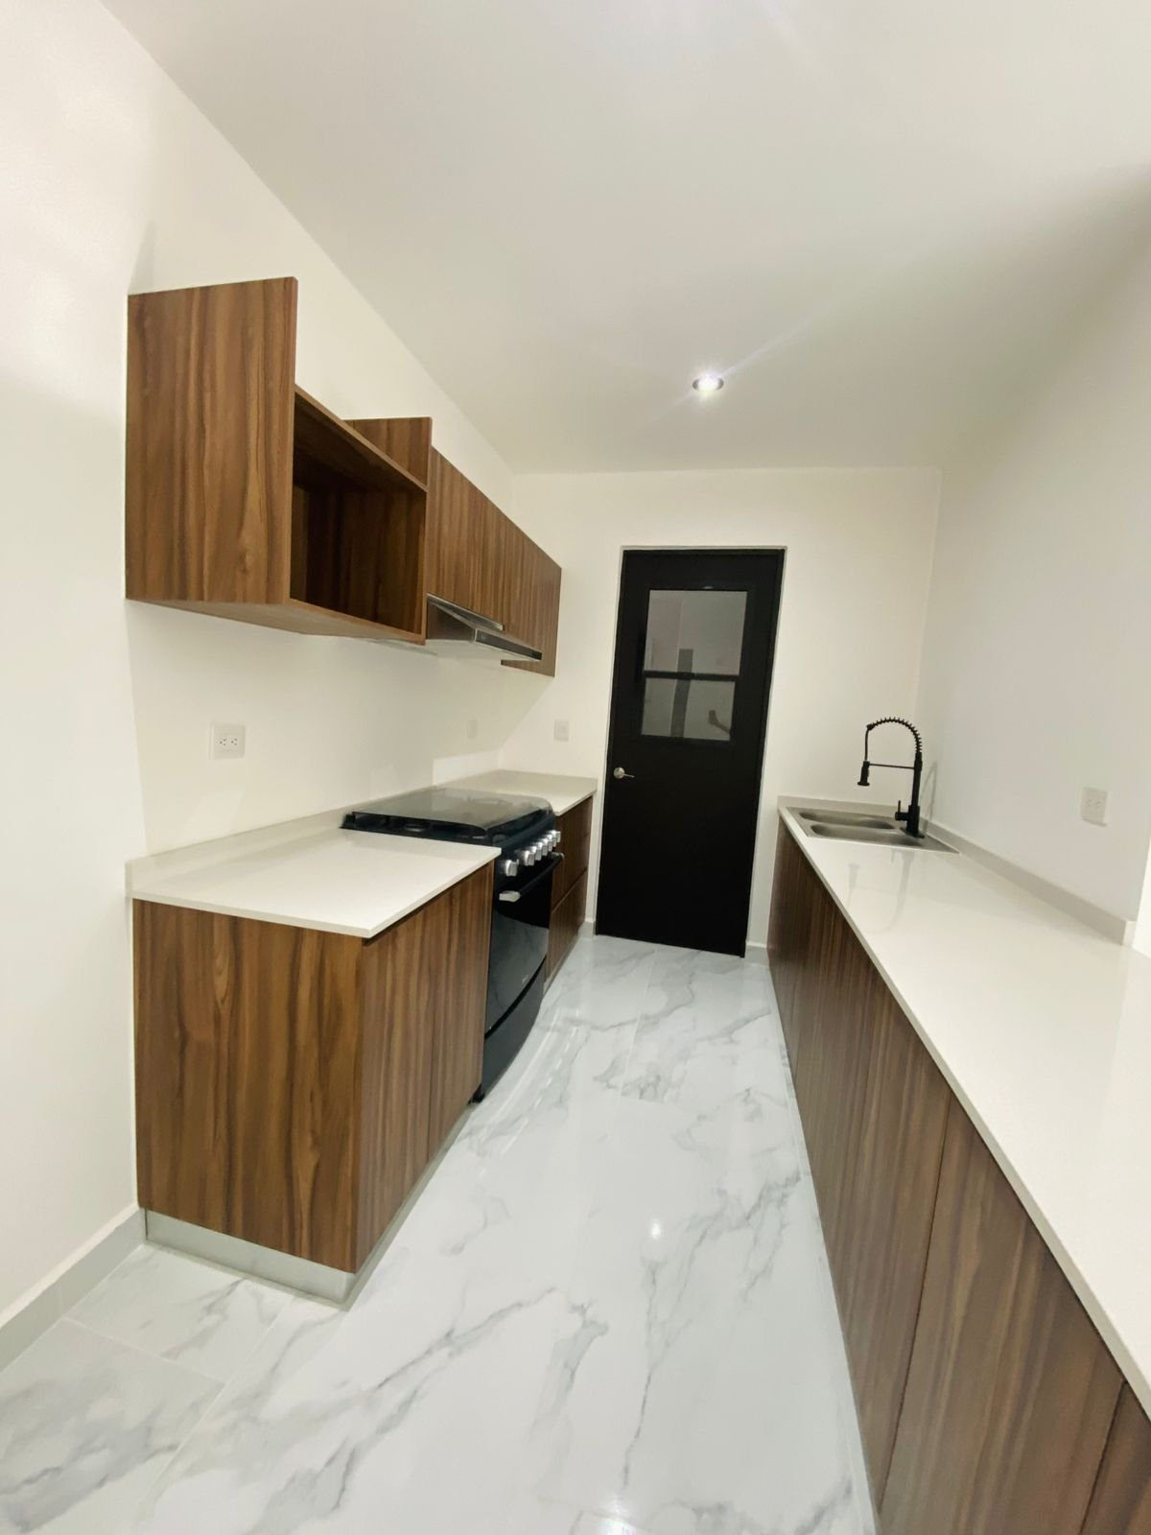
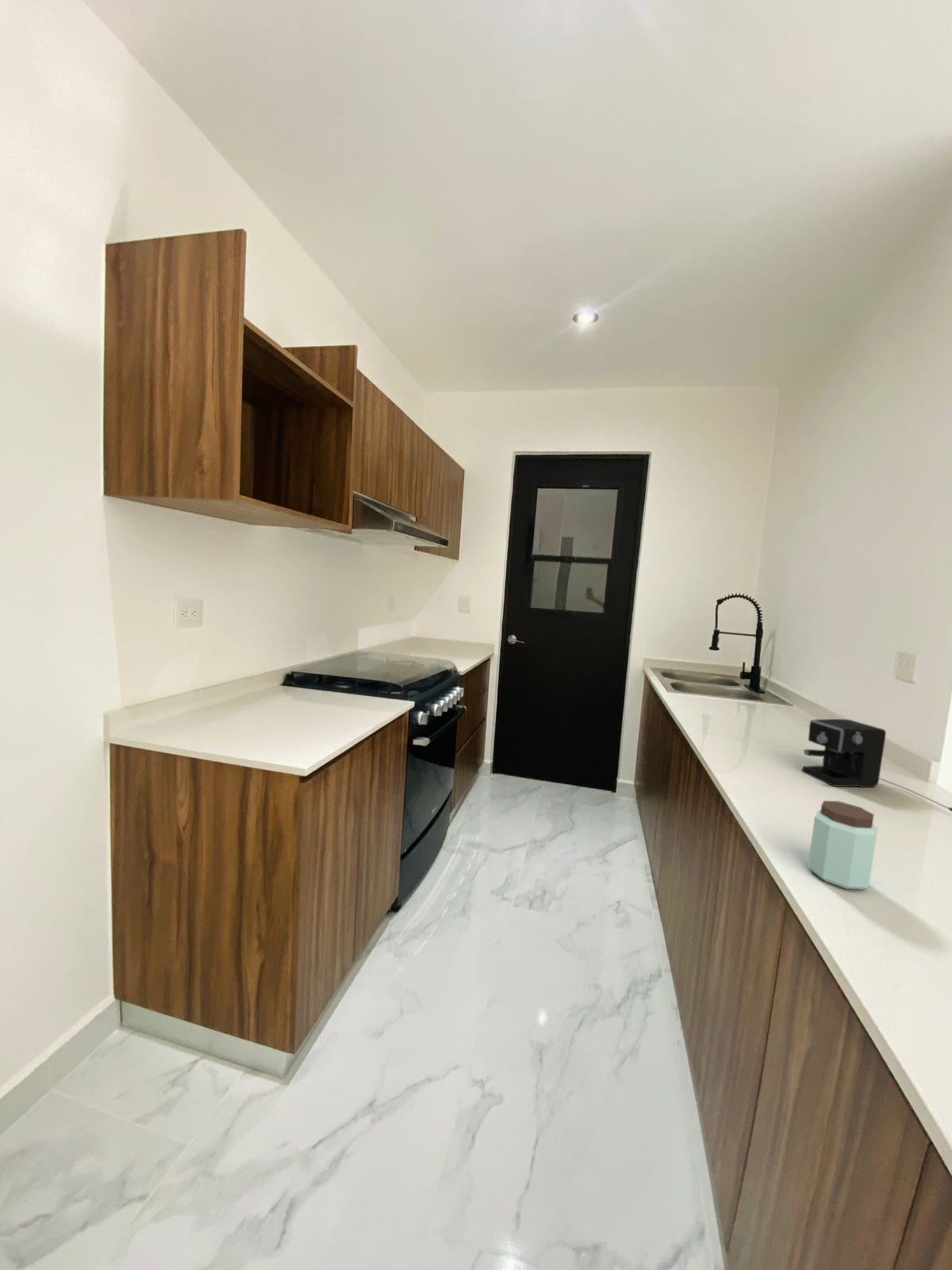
+ coffee maker (875, 762)
+ peanut butter (842, 843)
